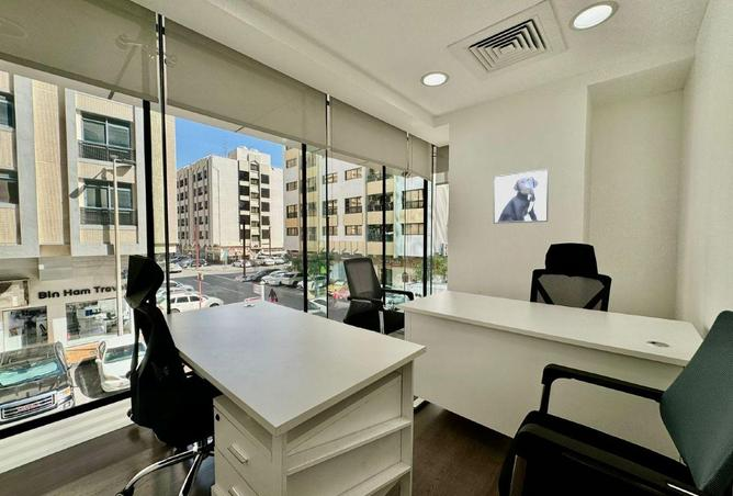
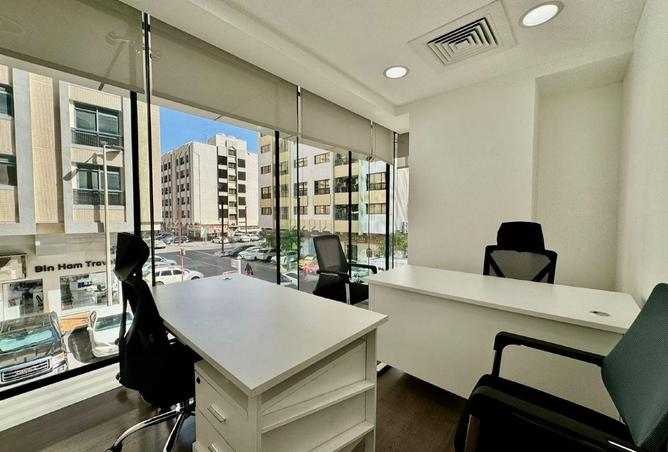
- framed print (519, 198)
